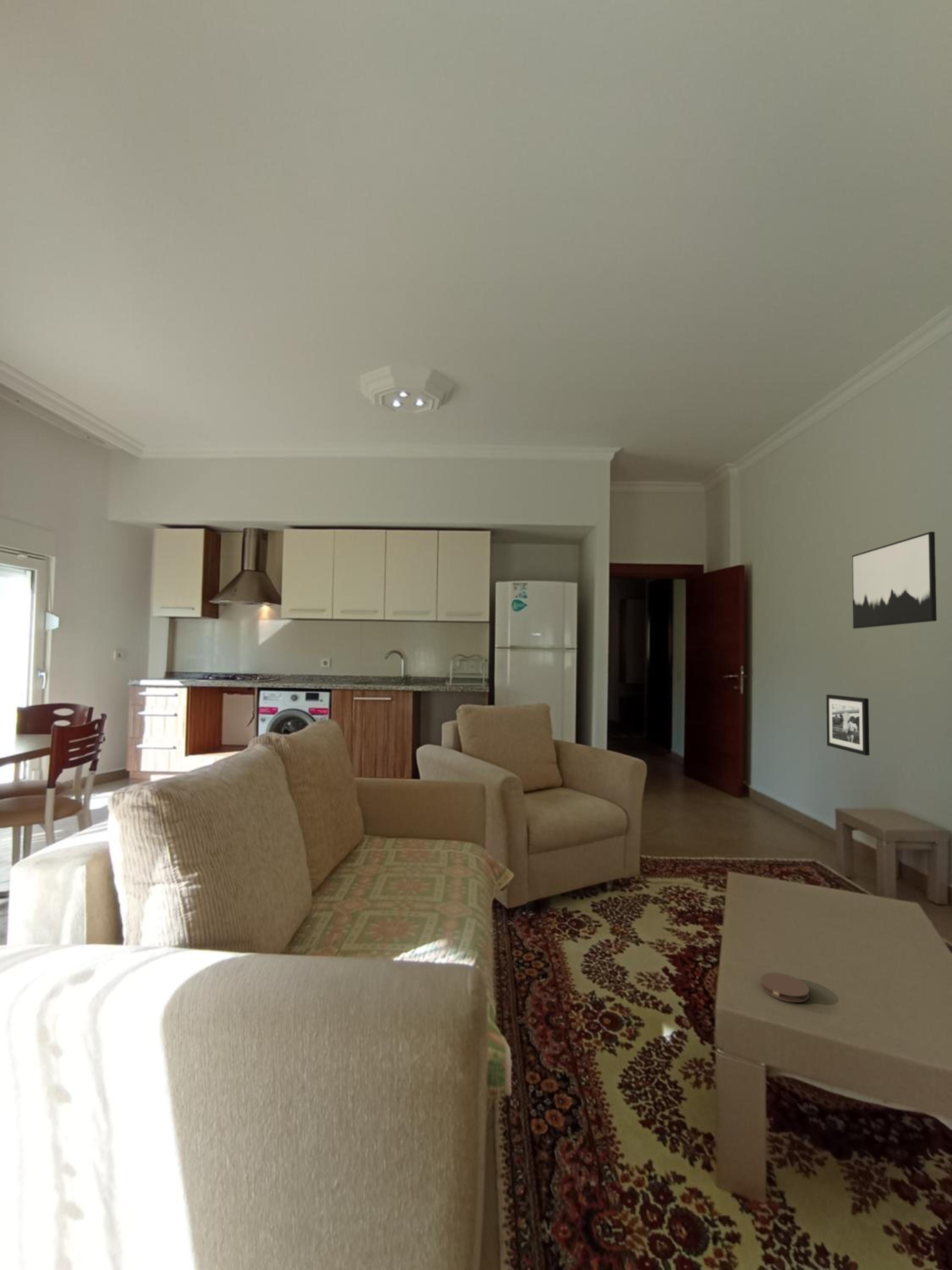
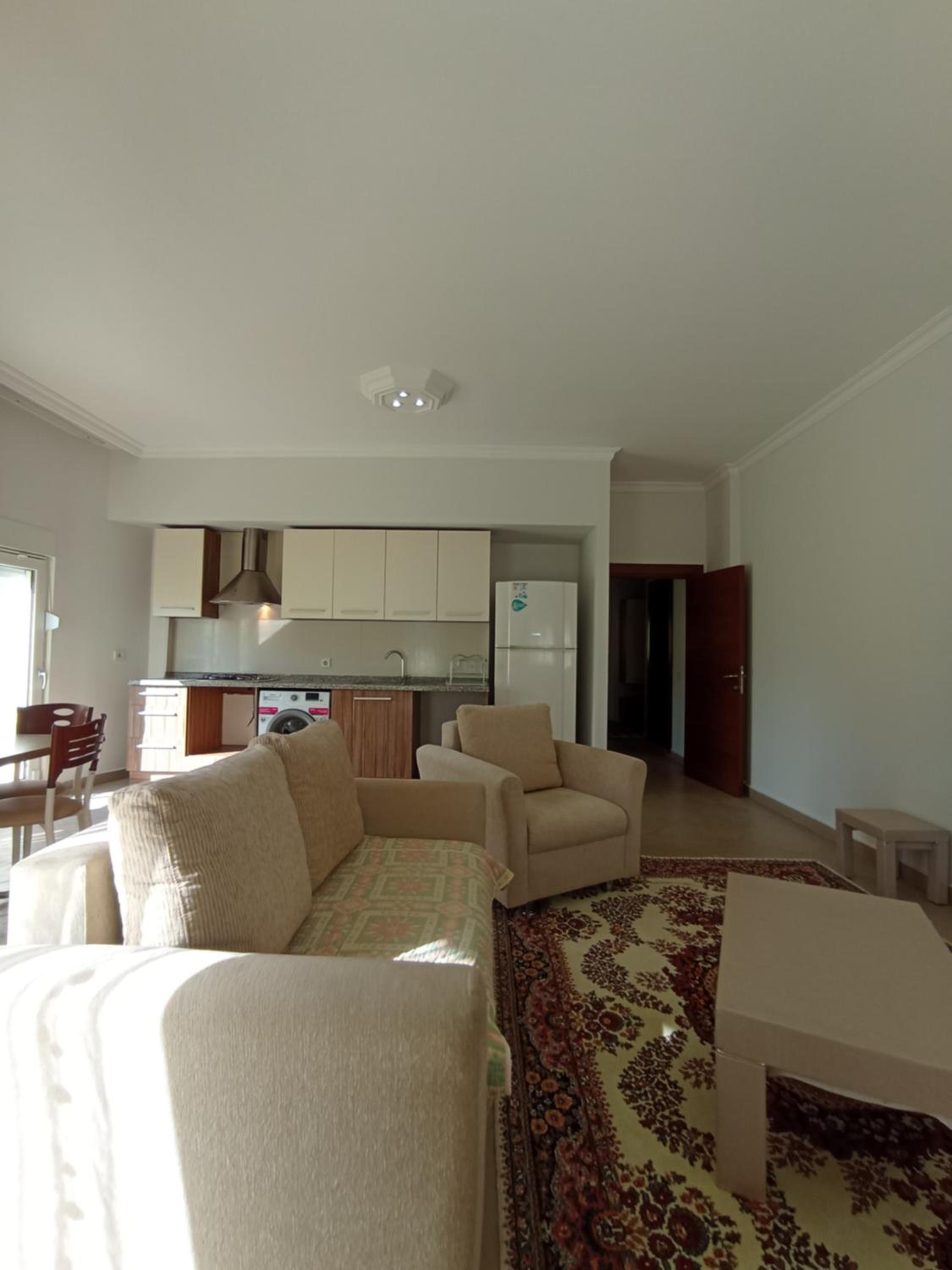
- wall art (890, 585)
- coaster (784, 987)
- picture frame (846, 723)
